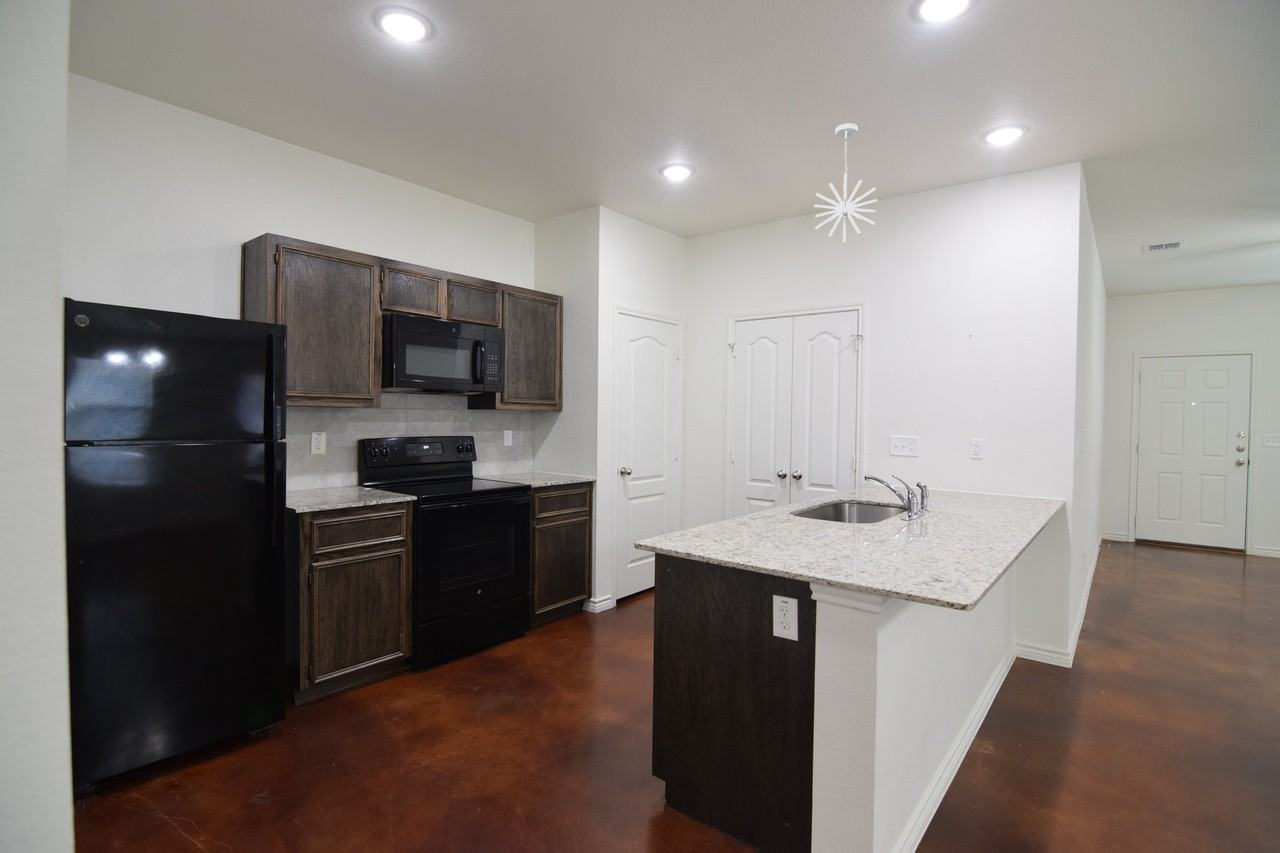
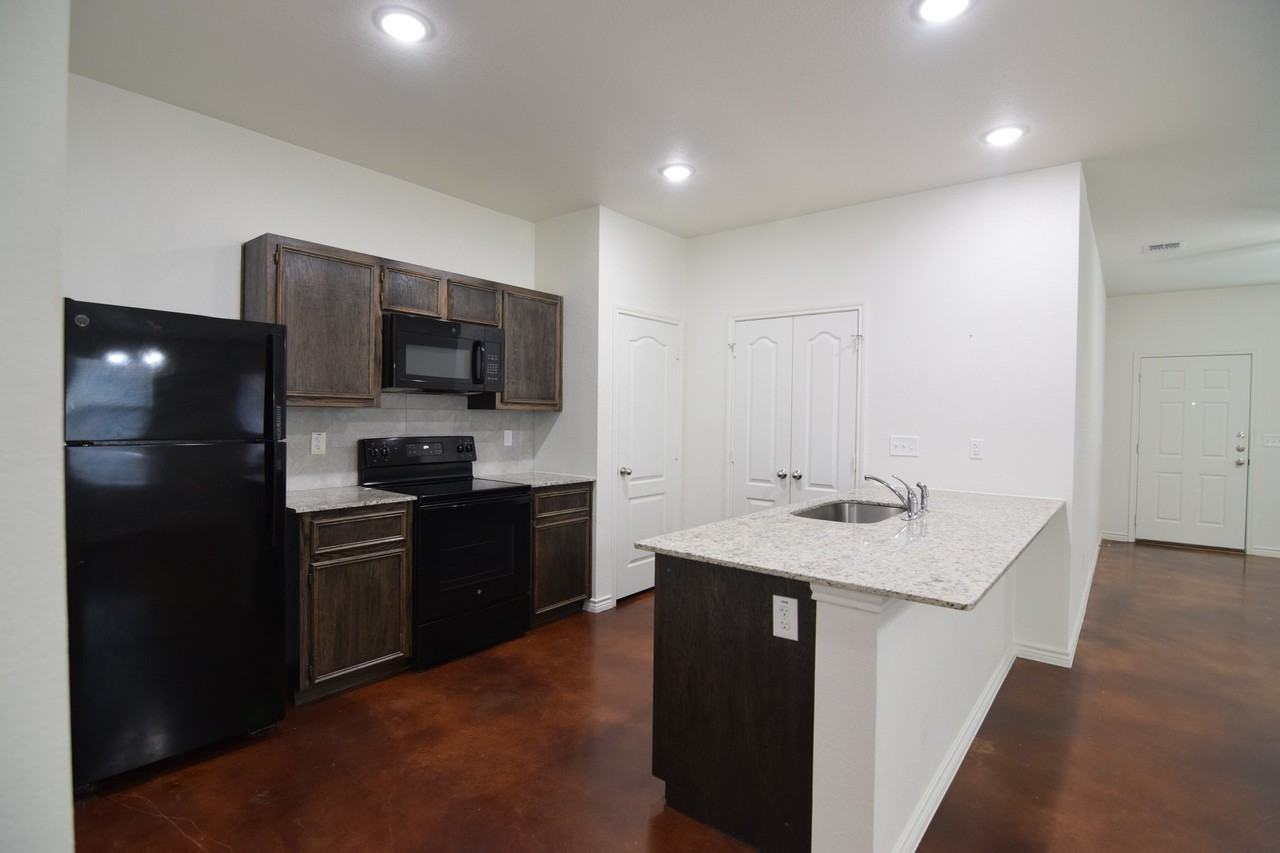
- pendant light (845, 183)
